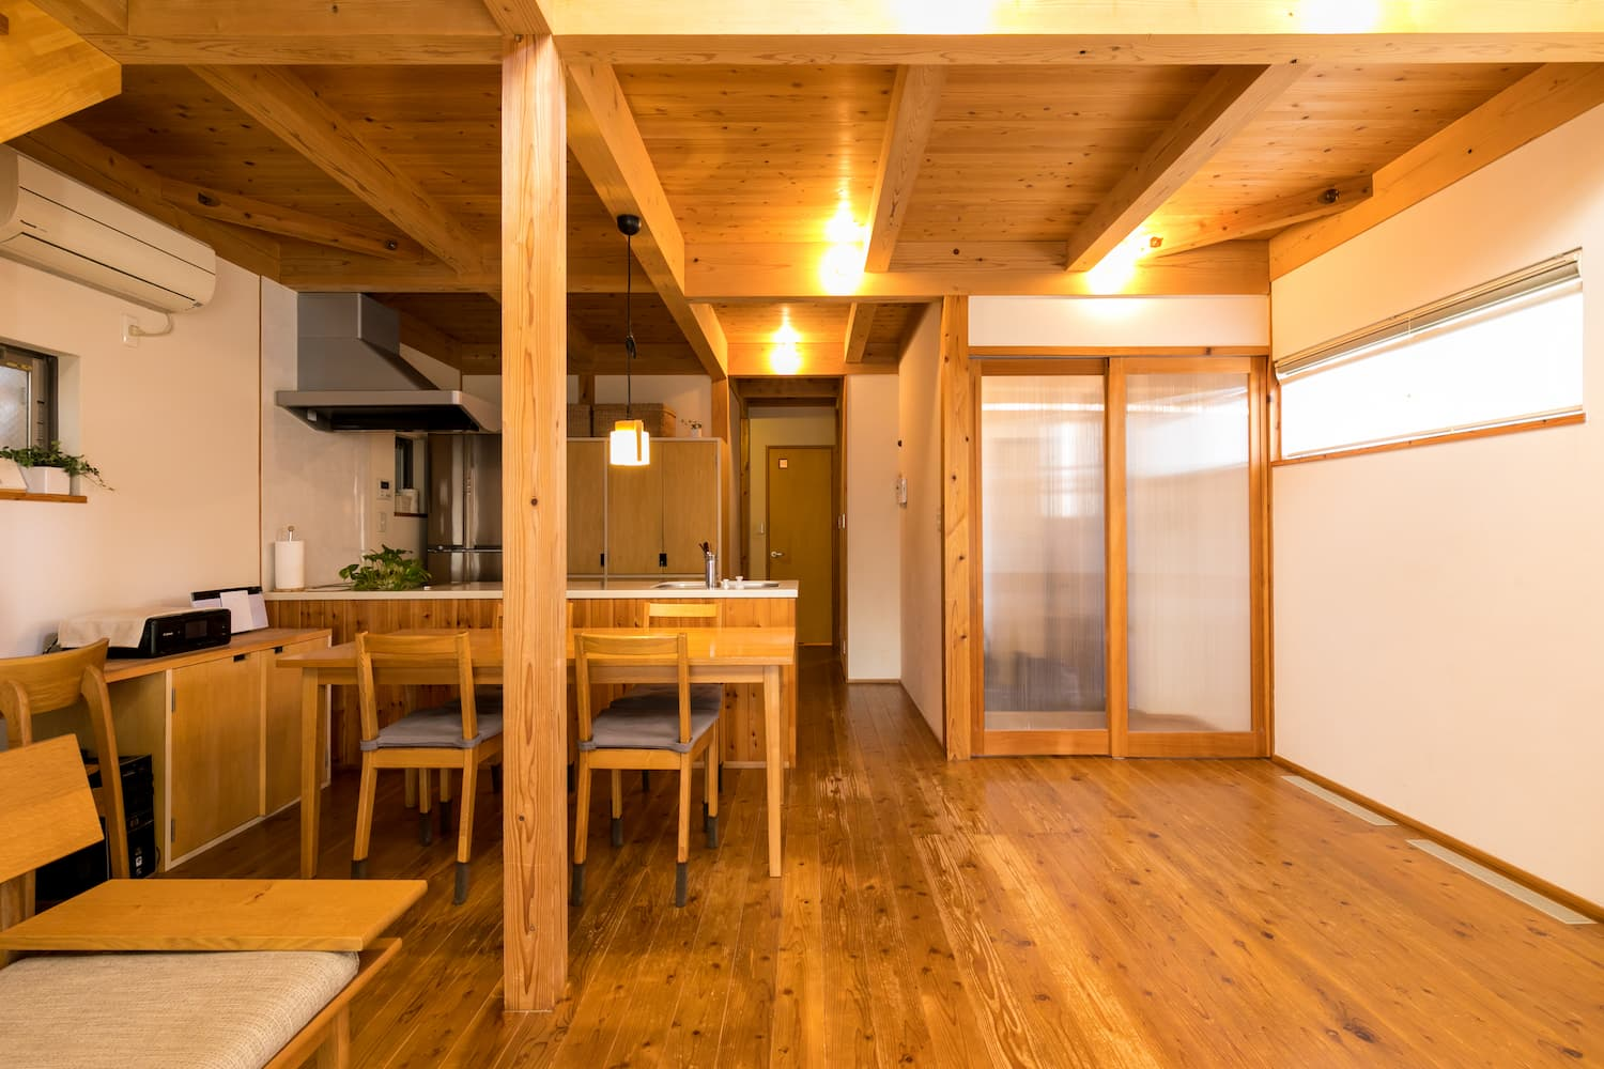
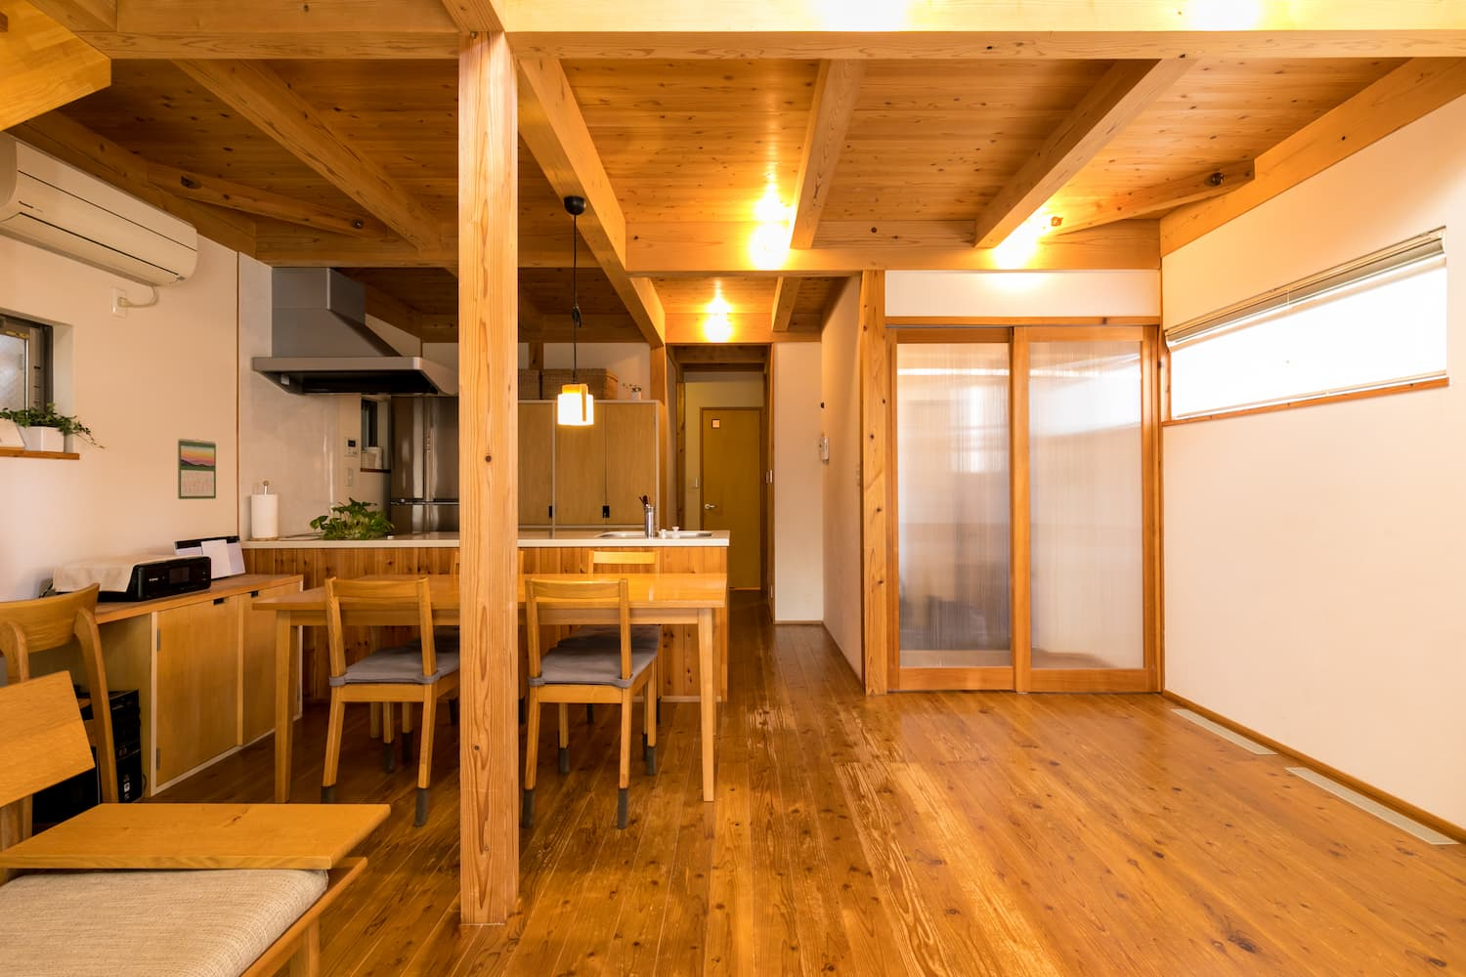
+ calendar (197, 469)
